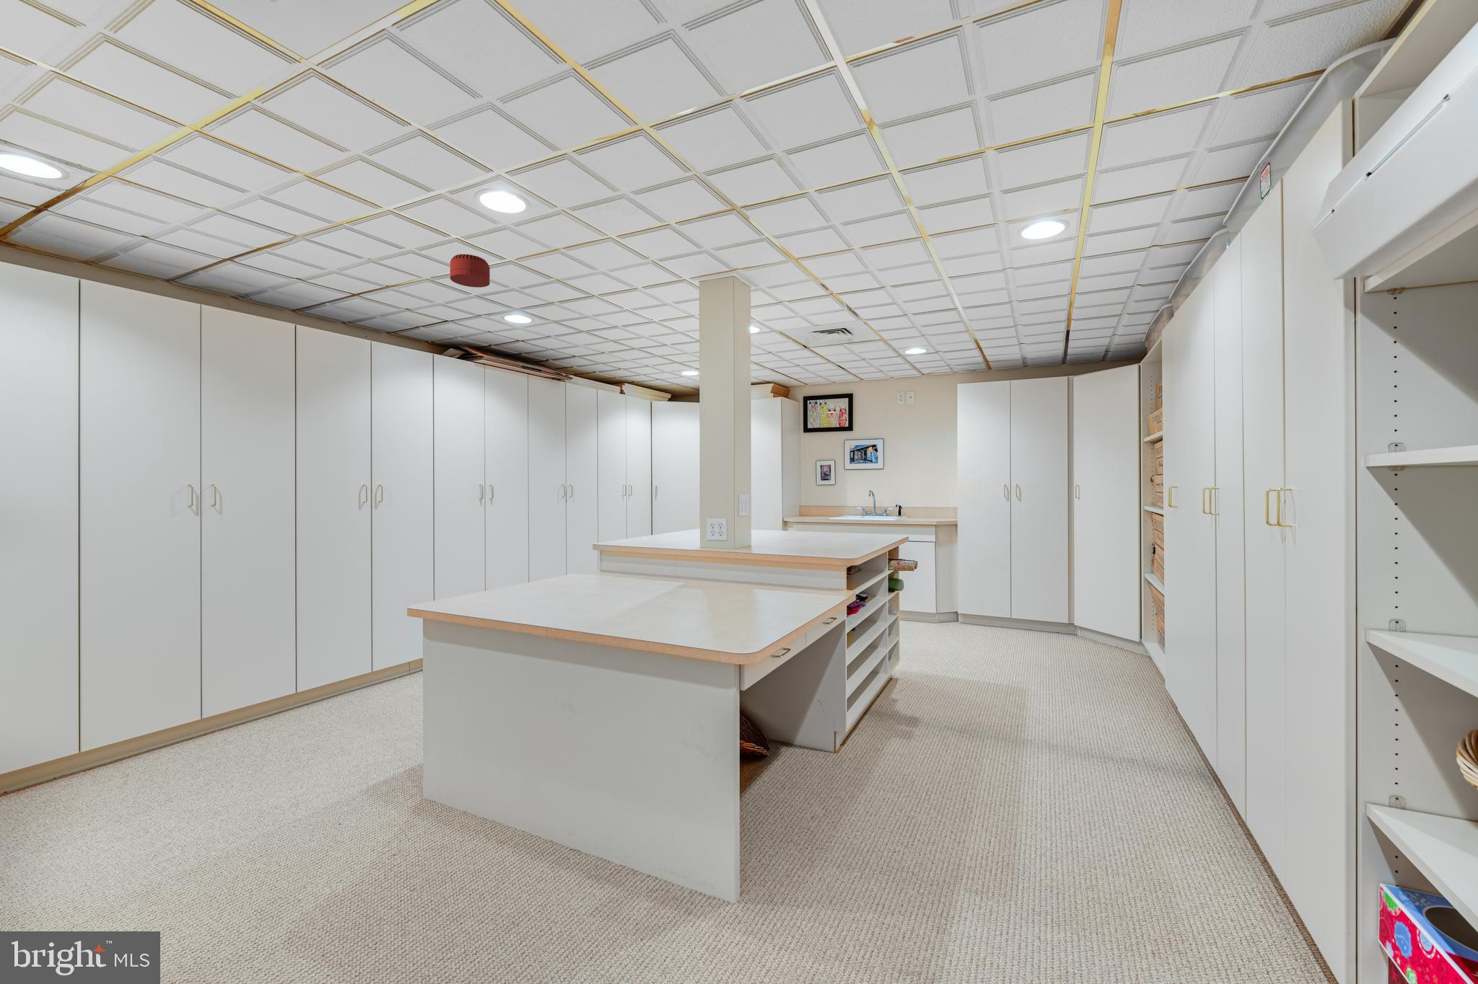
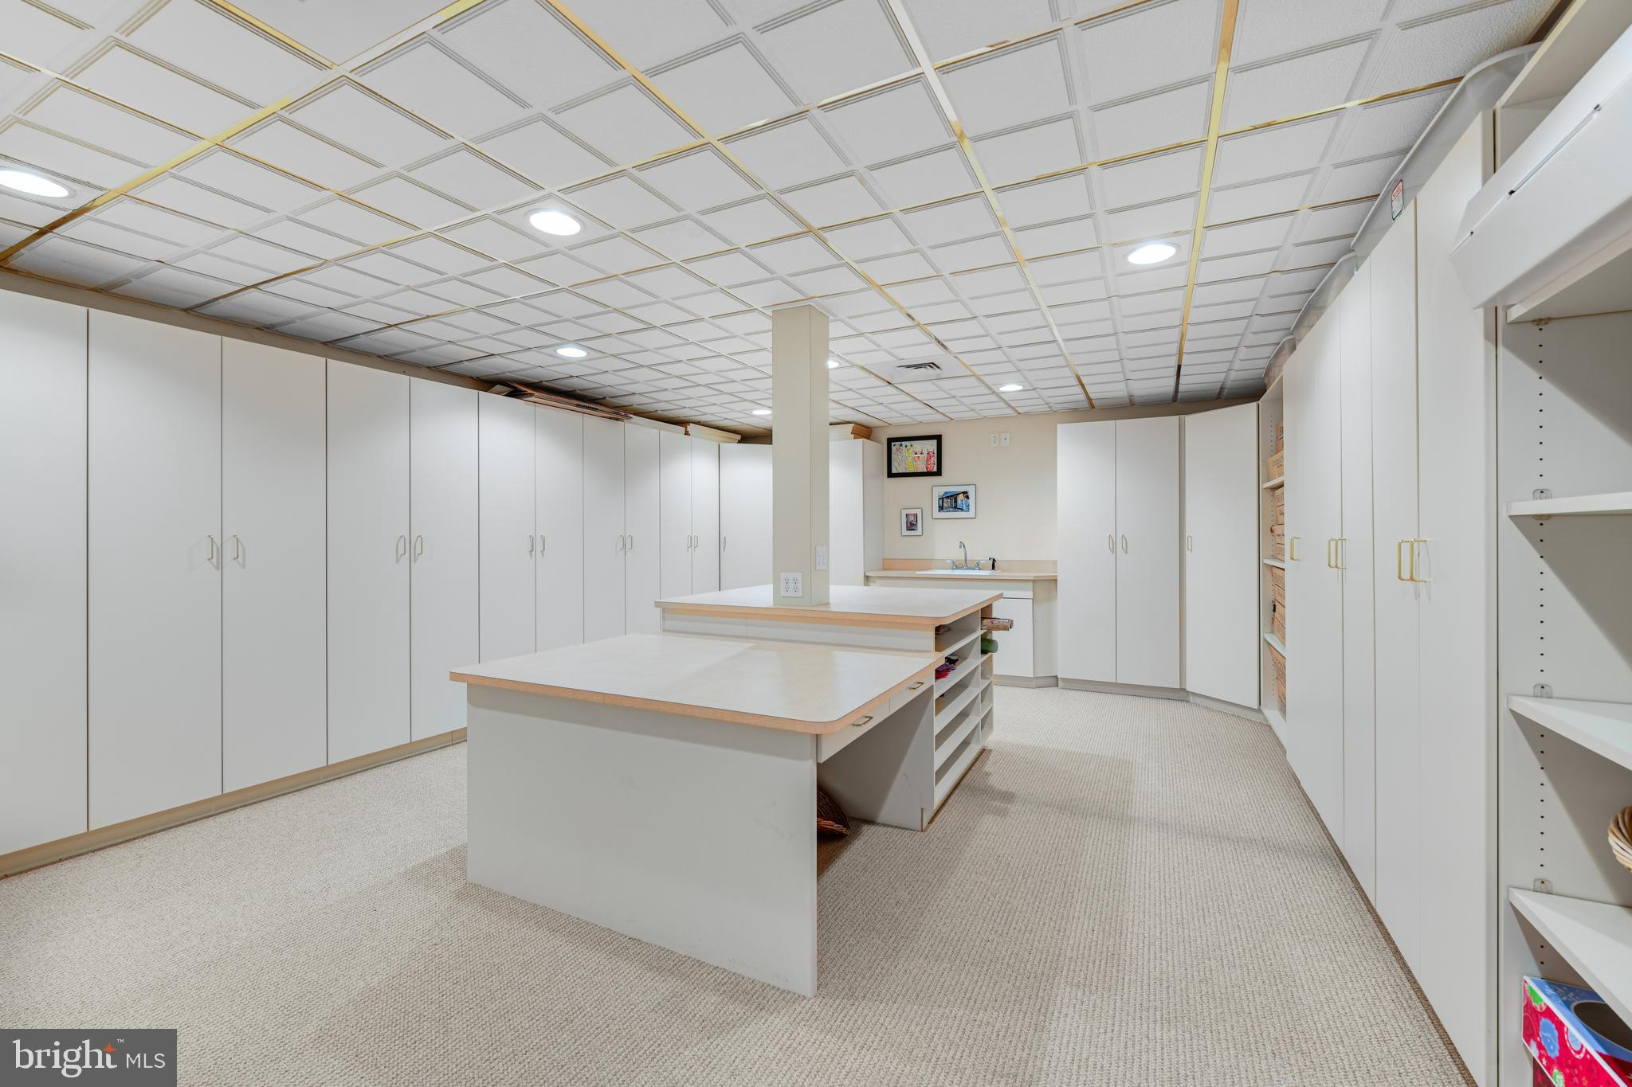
- smoke detector (470, 269)
